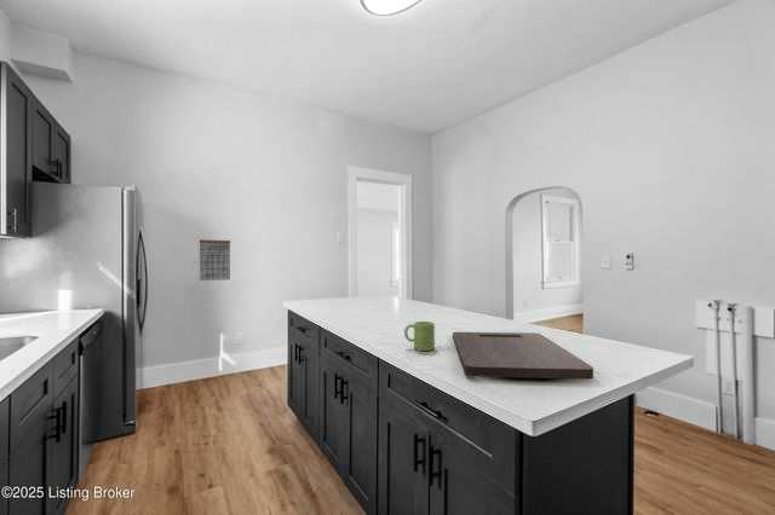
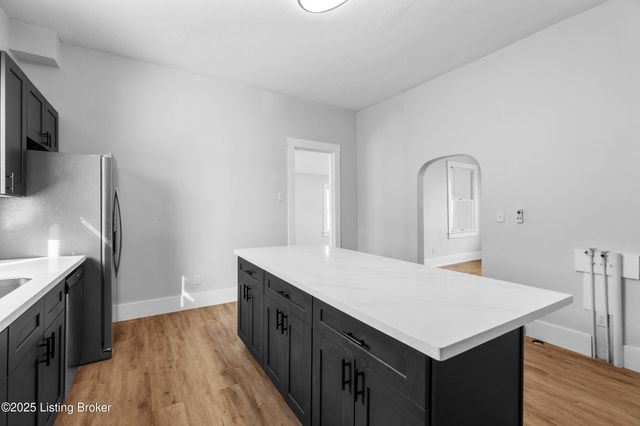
- cutting board (509, 351)
- calendar (214, 255)
- mug (419, 335)
